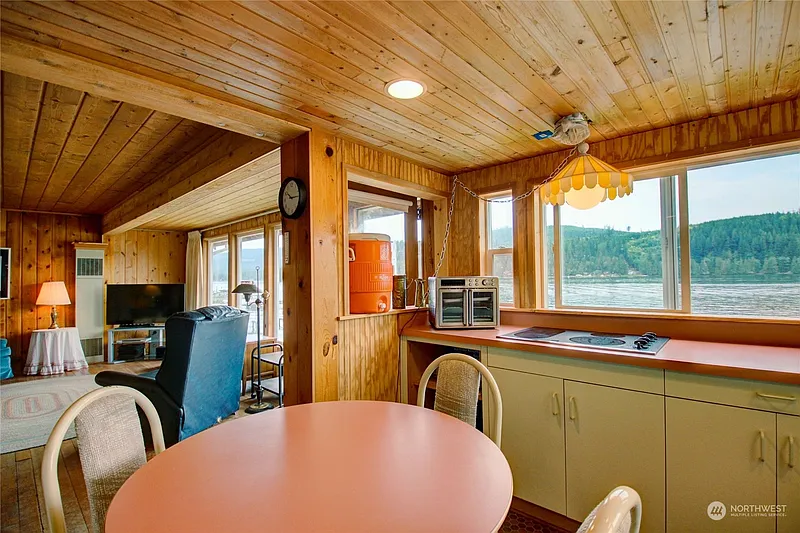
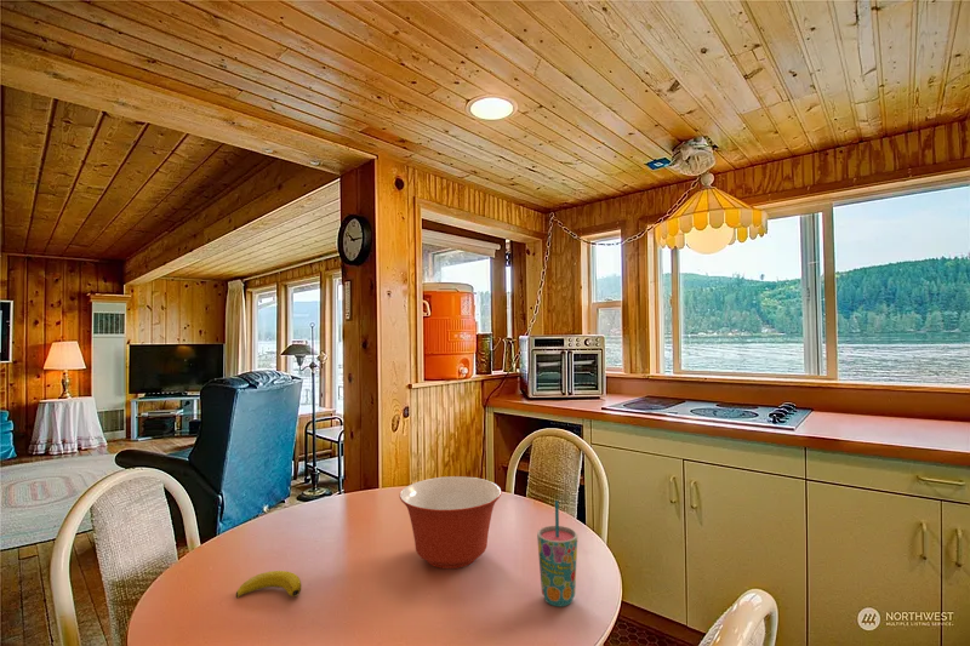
+ mixing bowl (451, 524)
+ banana (272, 583)
+ cup (557, 550)
